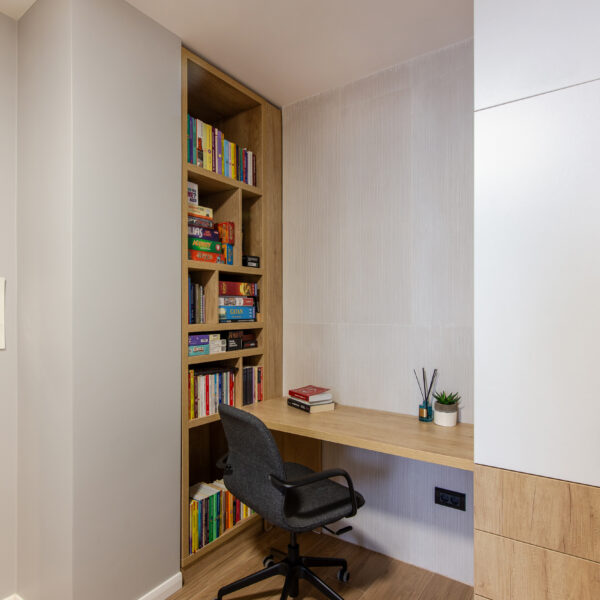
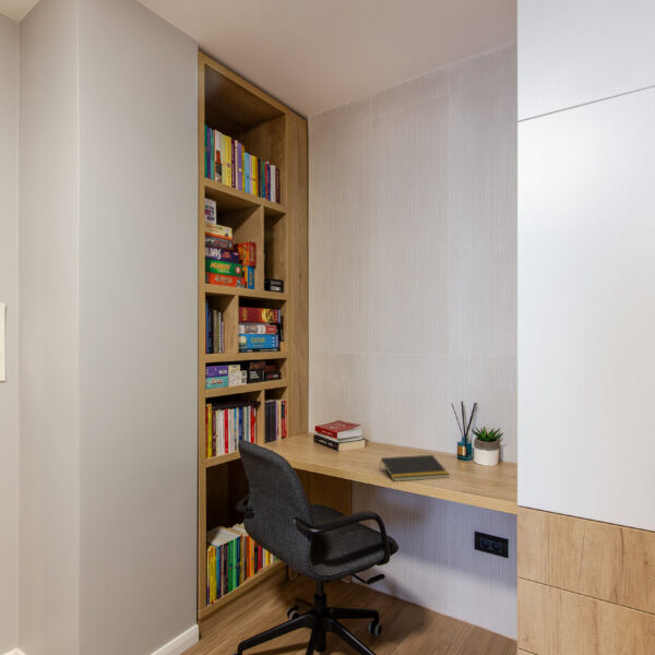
+ notepad (414, 467)
